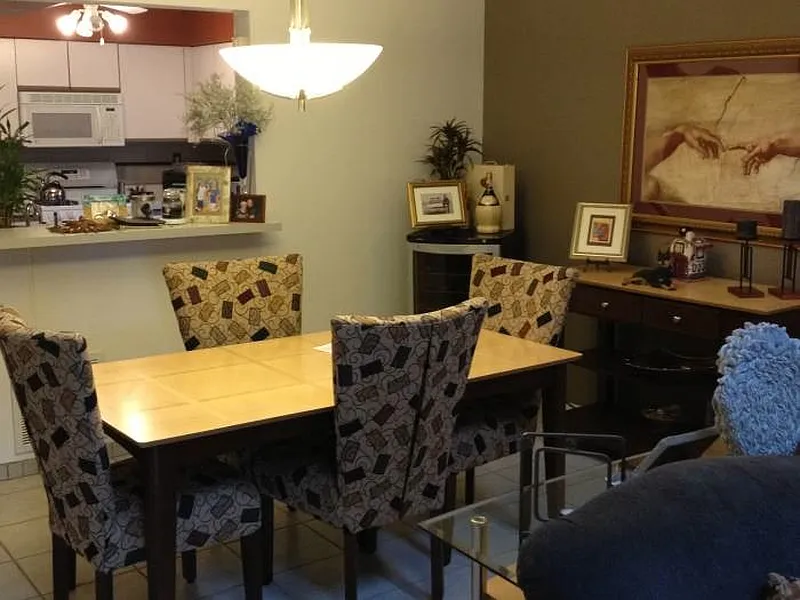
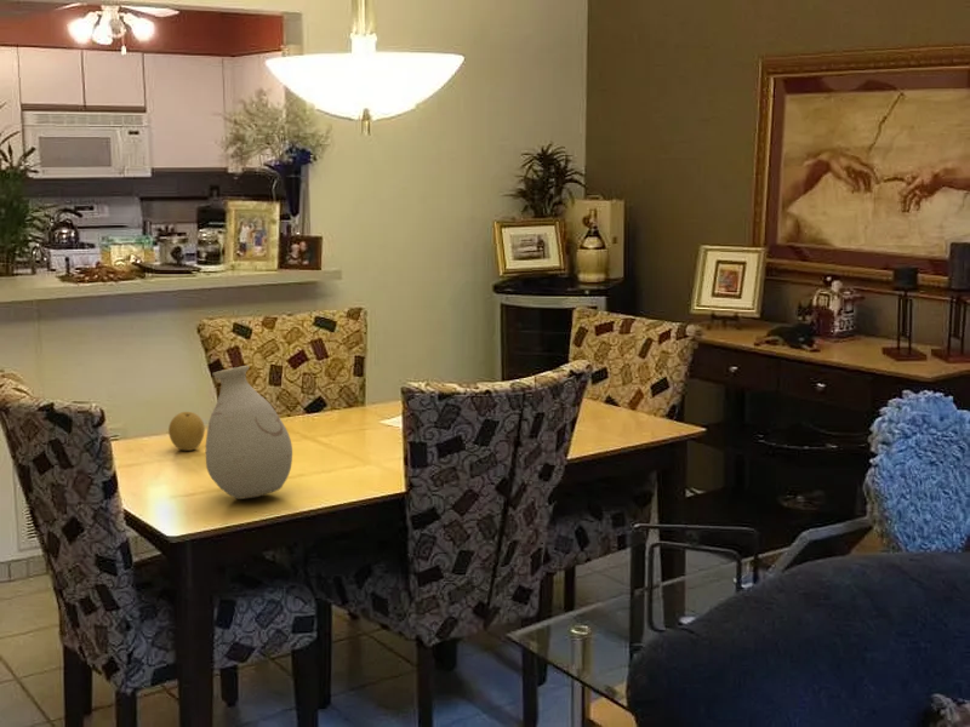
+ fruit (187, 430)
+ vase (249, 433)
